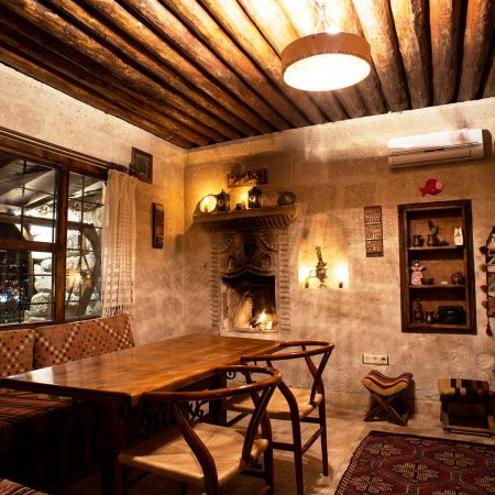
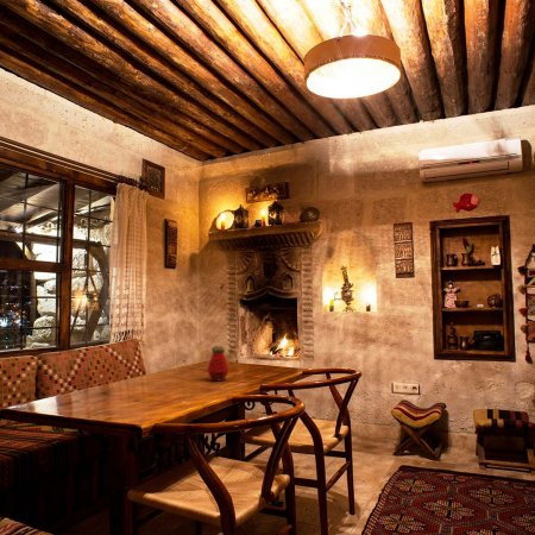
+ bottle (218, 363)
